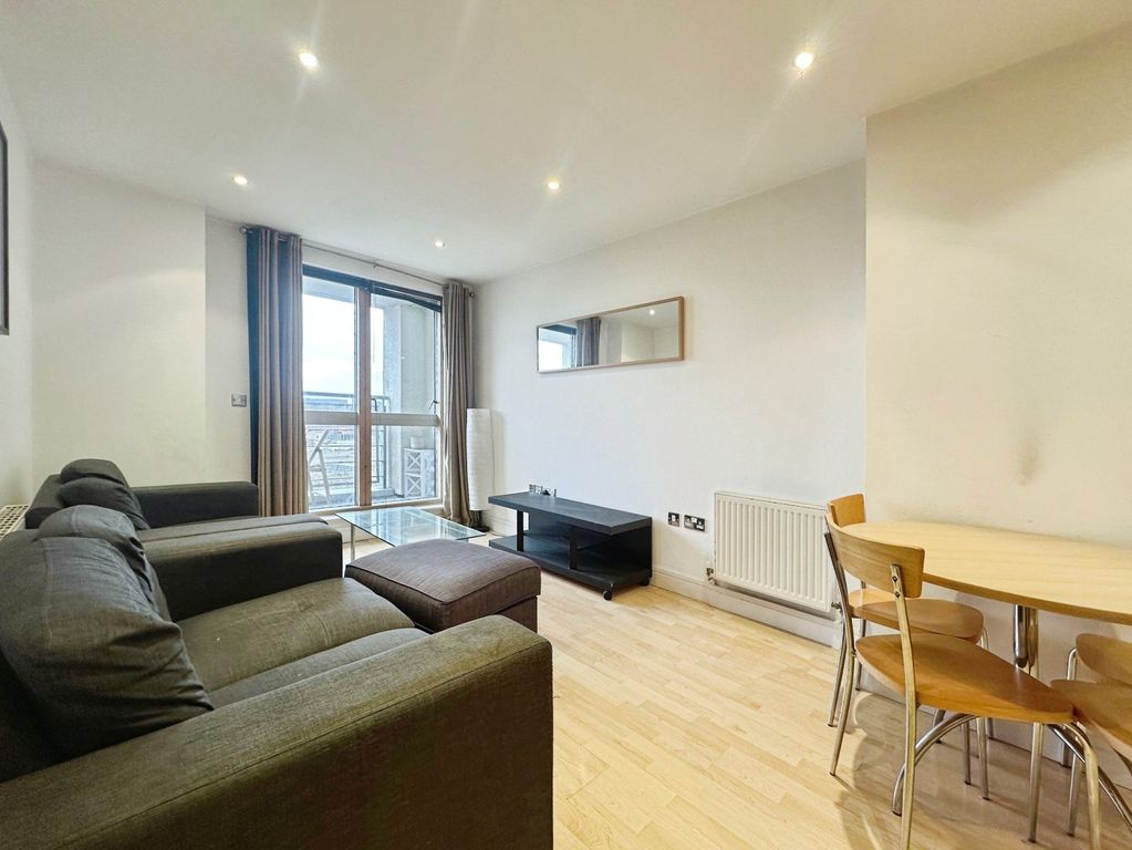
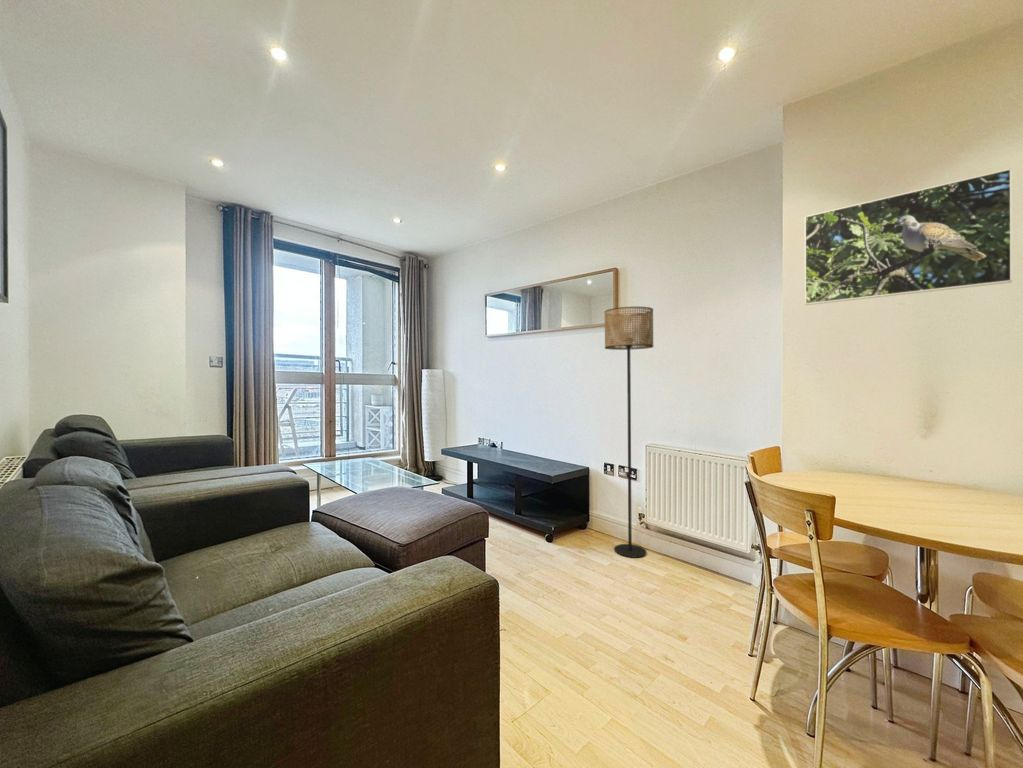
+ floor lamp (629, 431)
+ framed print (895, 245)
